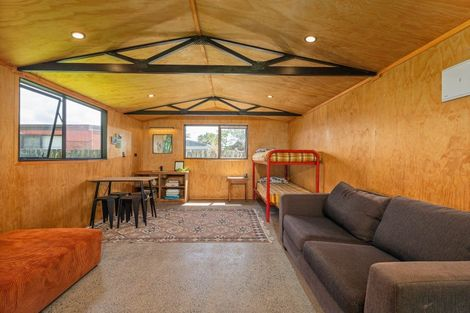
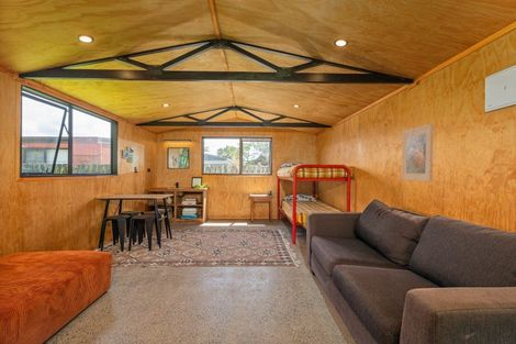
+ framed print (416, 154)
